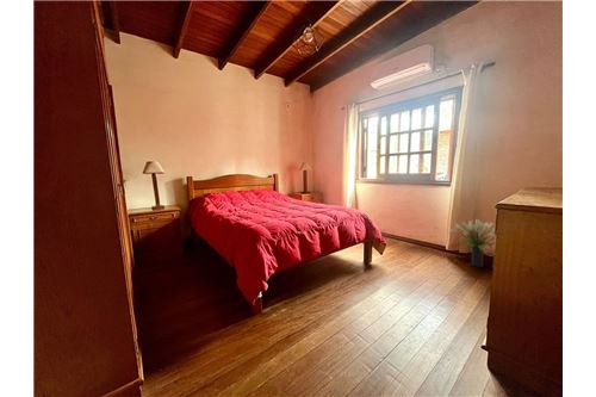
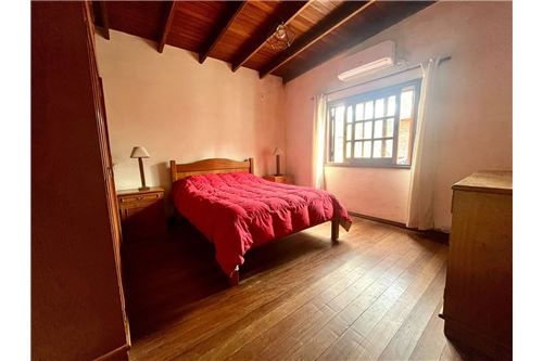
- potted plant (478, 242)
